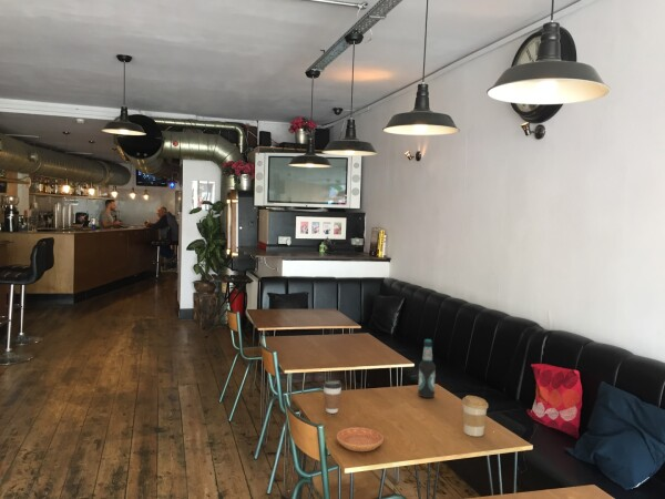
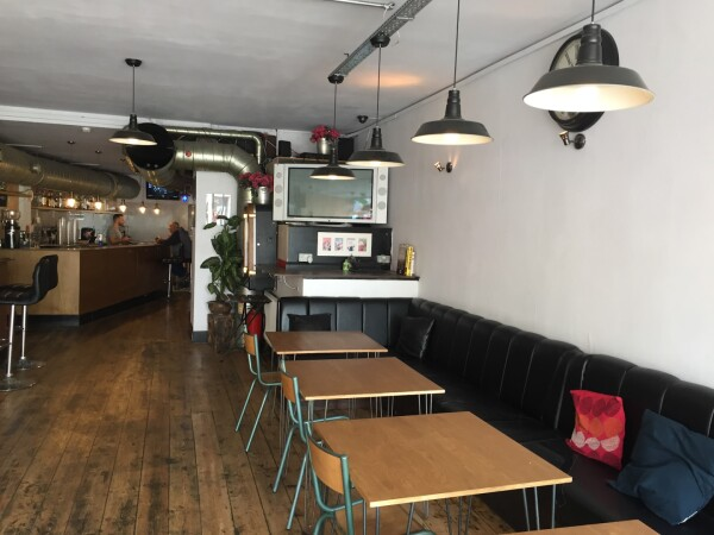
- bottle (427, 368)
- coffee cup (331, 396)
- coffee cup (474, 415)
- saucer (359, 439)
